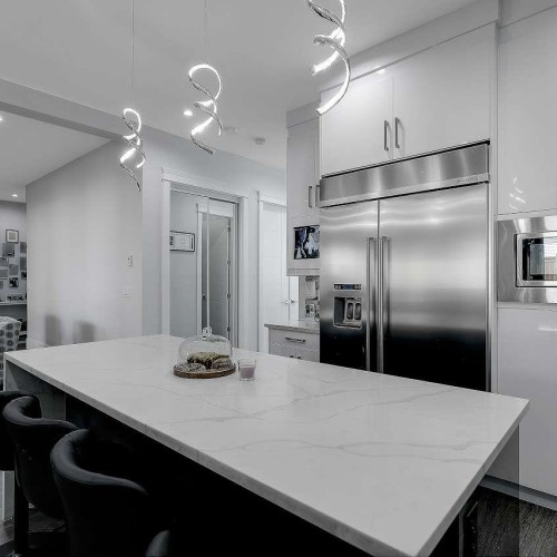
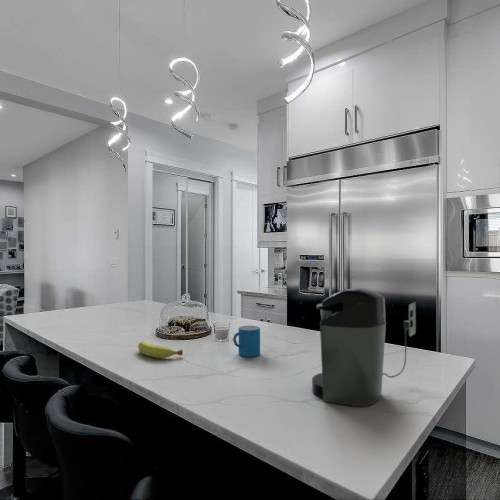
+ fruit (157, 348)
+ coffee maker (359, 337)
+ mug (245, 341)
